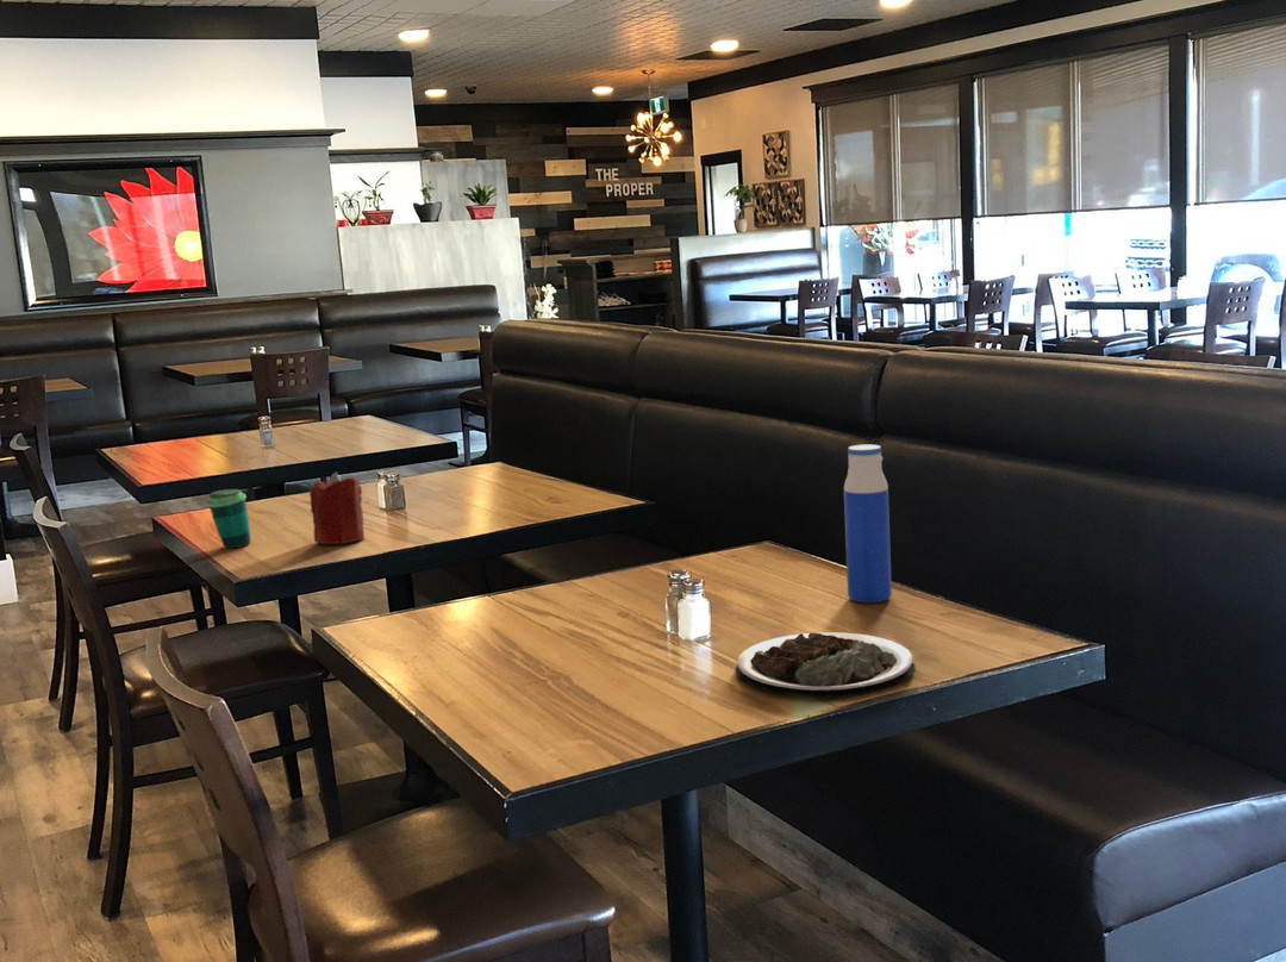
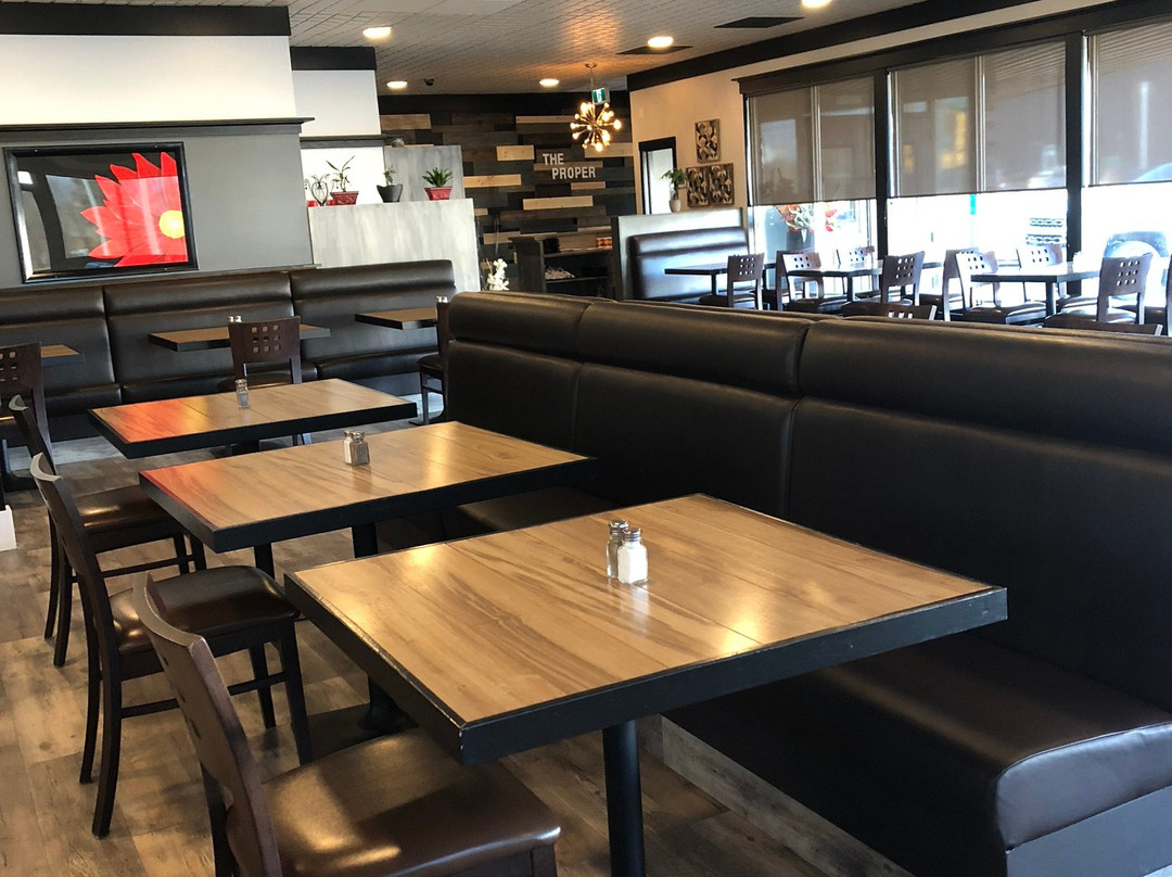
- plate (824, 657)
- water bottle (867, 523)
- candle (337, 506)
- cup (229, 518)
